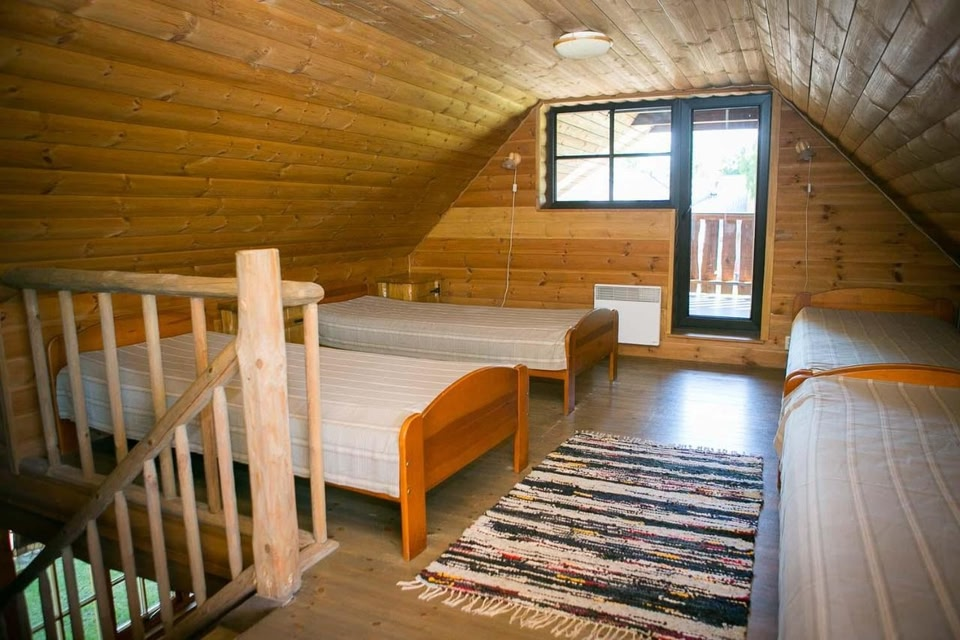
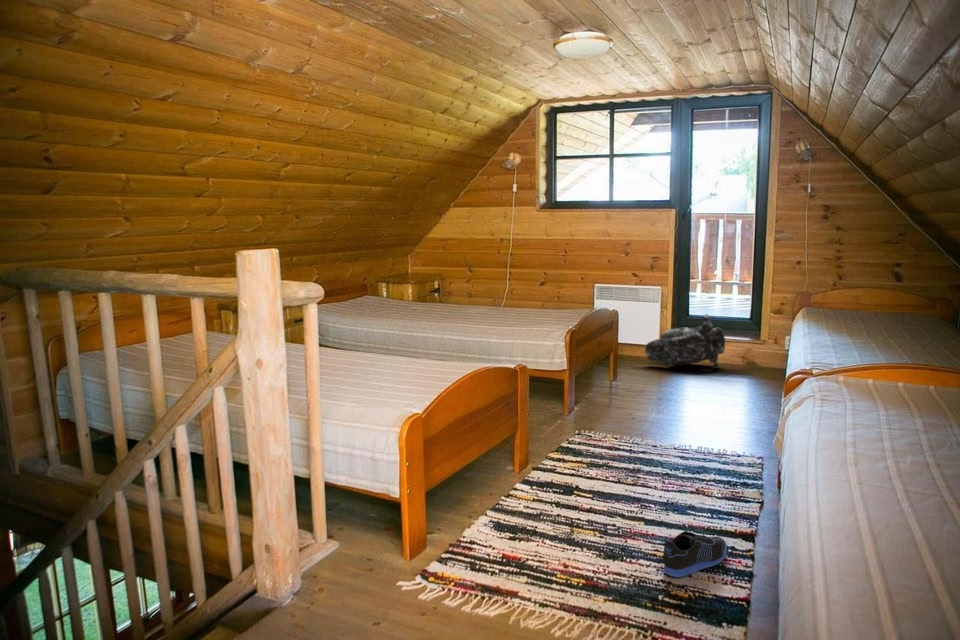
+ body armor (684, 340)
+ sneaker (696, 547)
